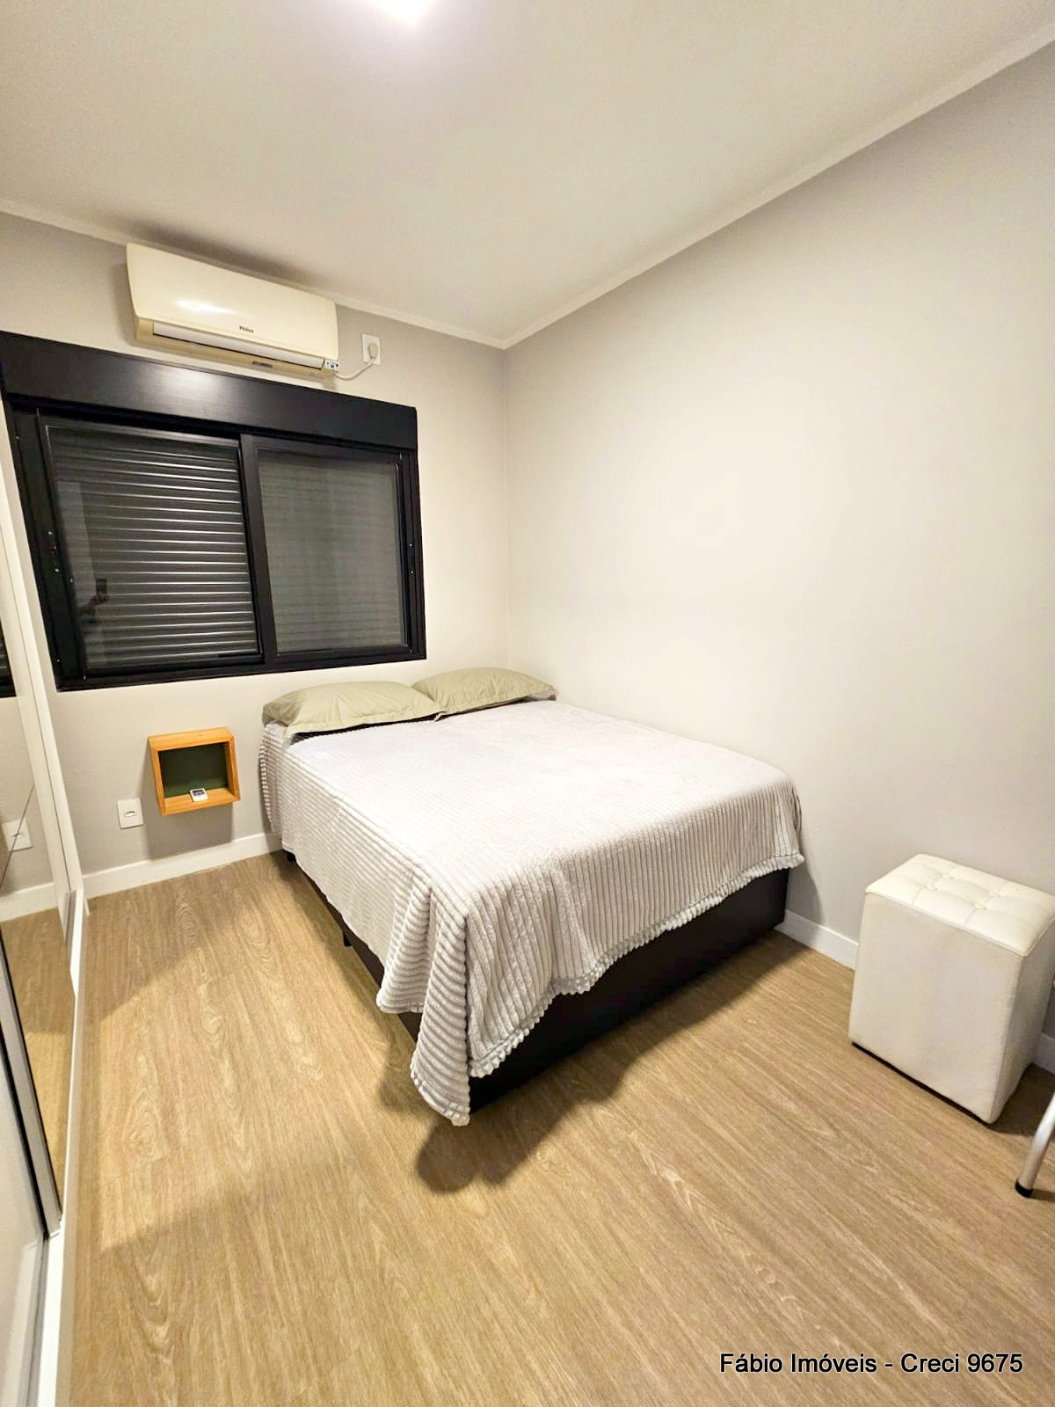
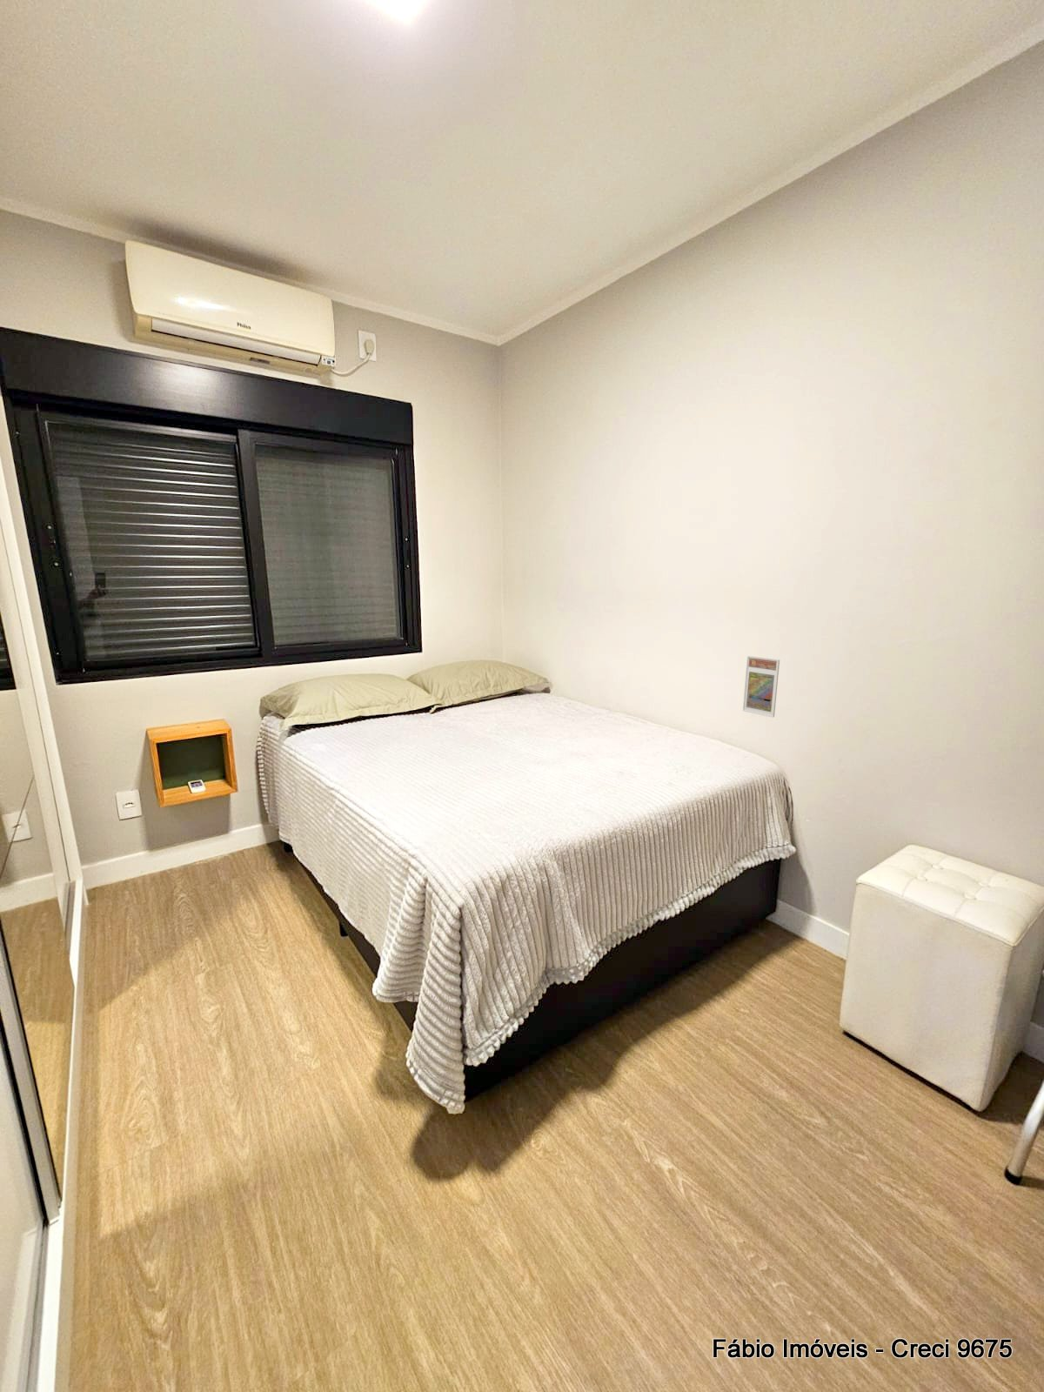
+ trading card display case (760, 685)
